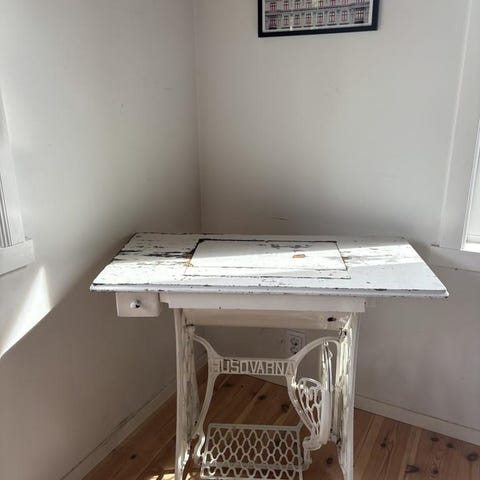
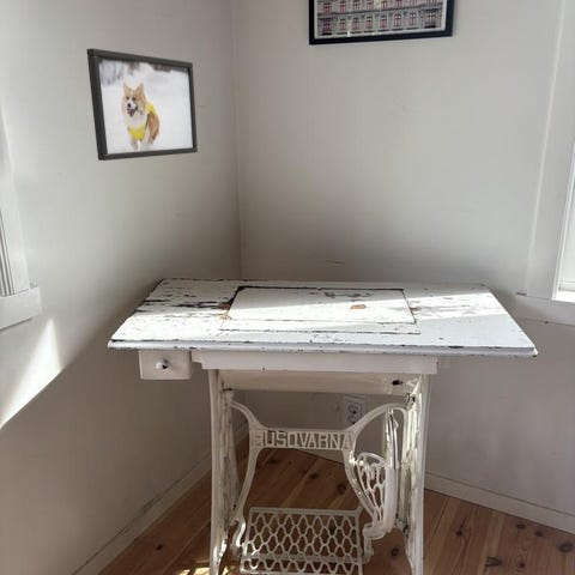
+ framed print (149, 107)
